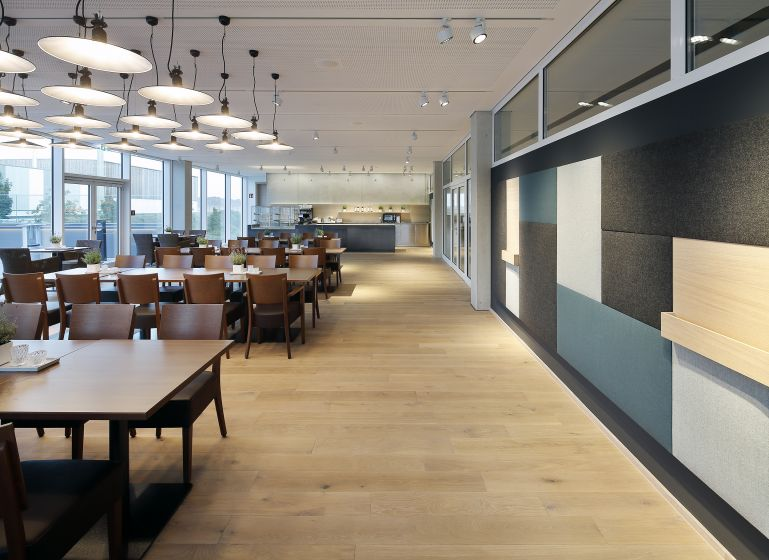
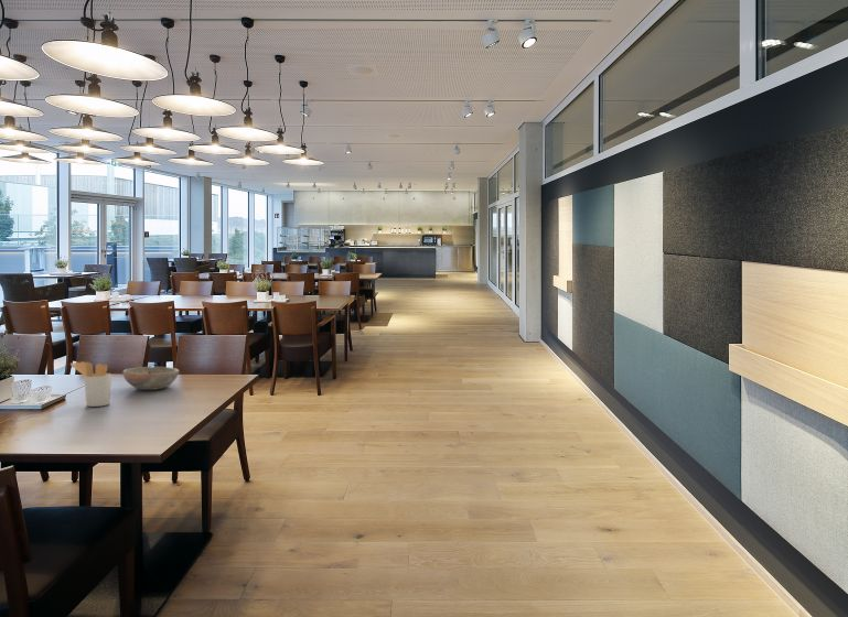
+ utensil holder (92, 382)
+ bowl (151, 378)
